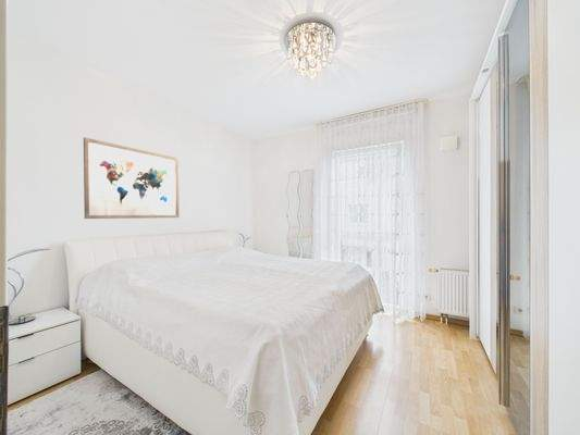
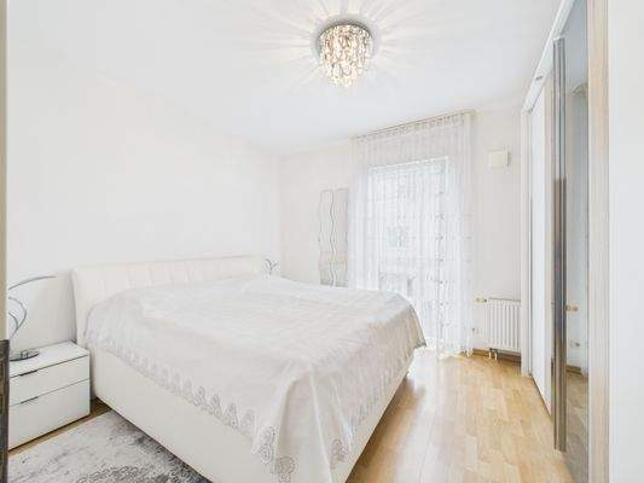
- wall art (138, 184)
